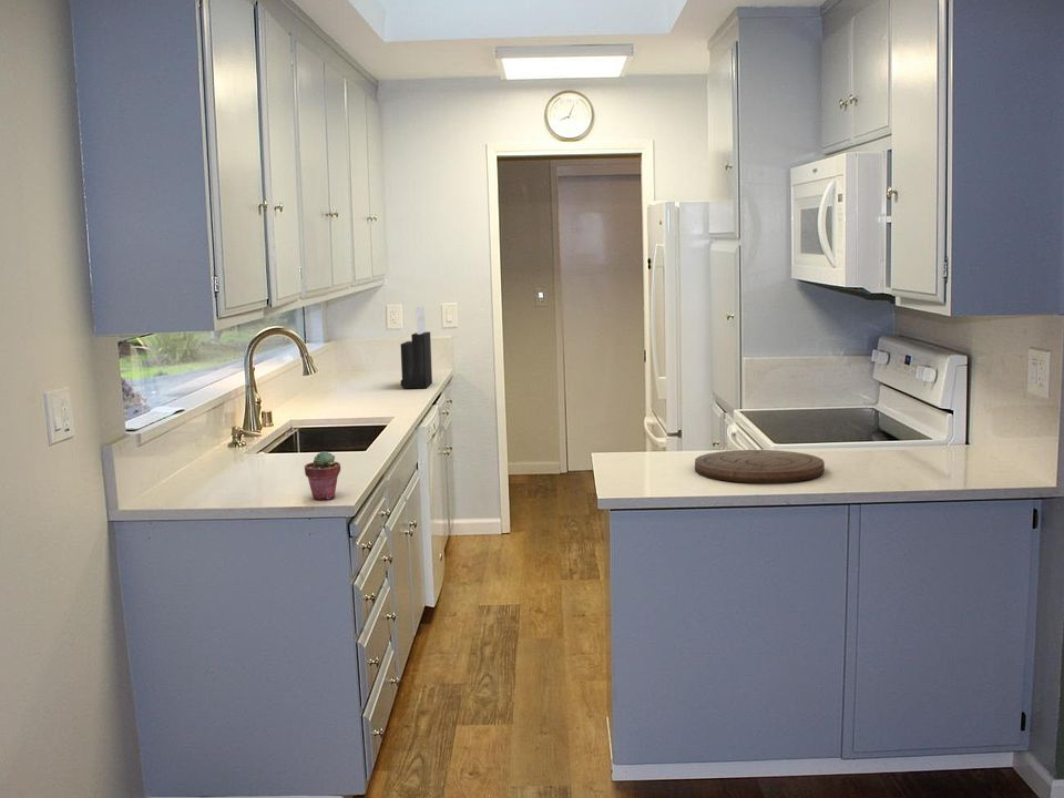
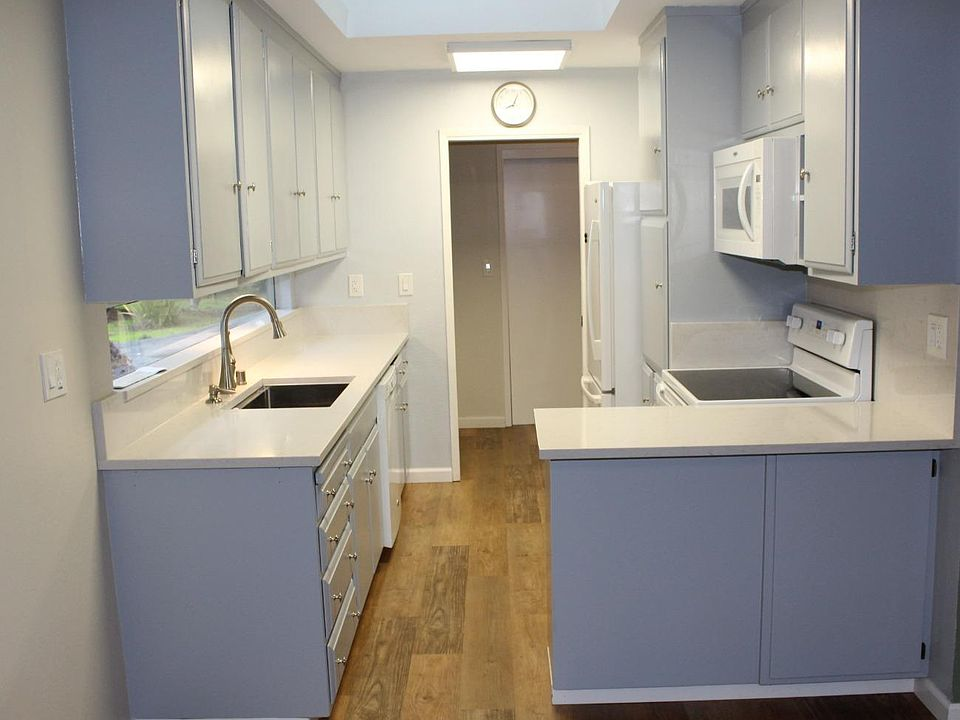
- cutting board (758, 464)
- knife block (413, 346)
- potted succulent (323, 473)
